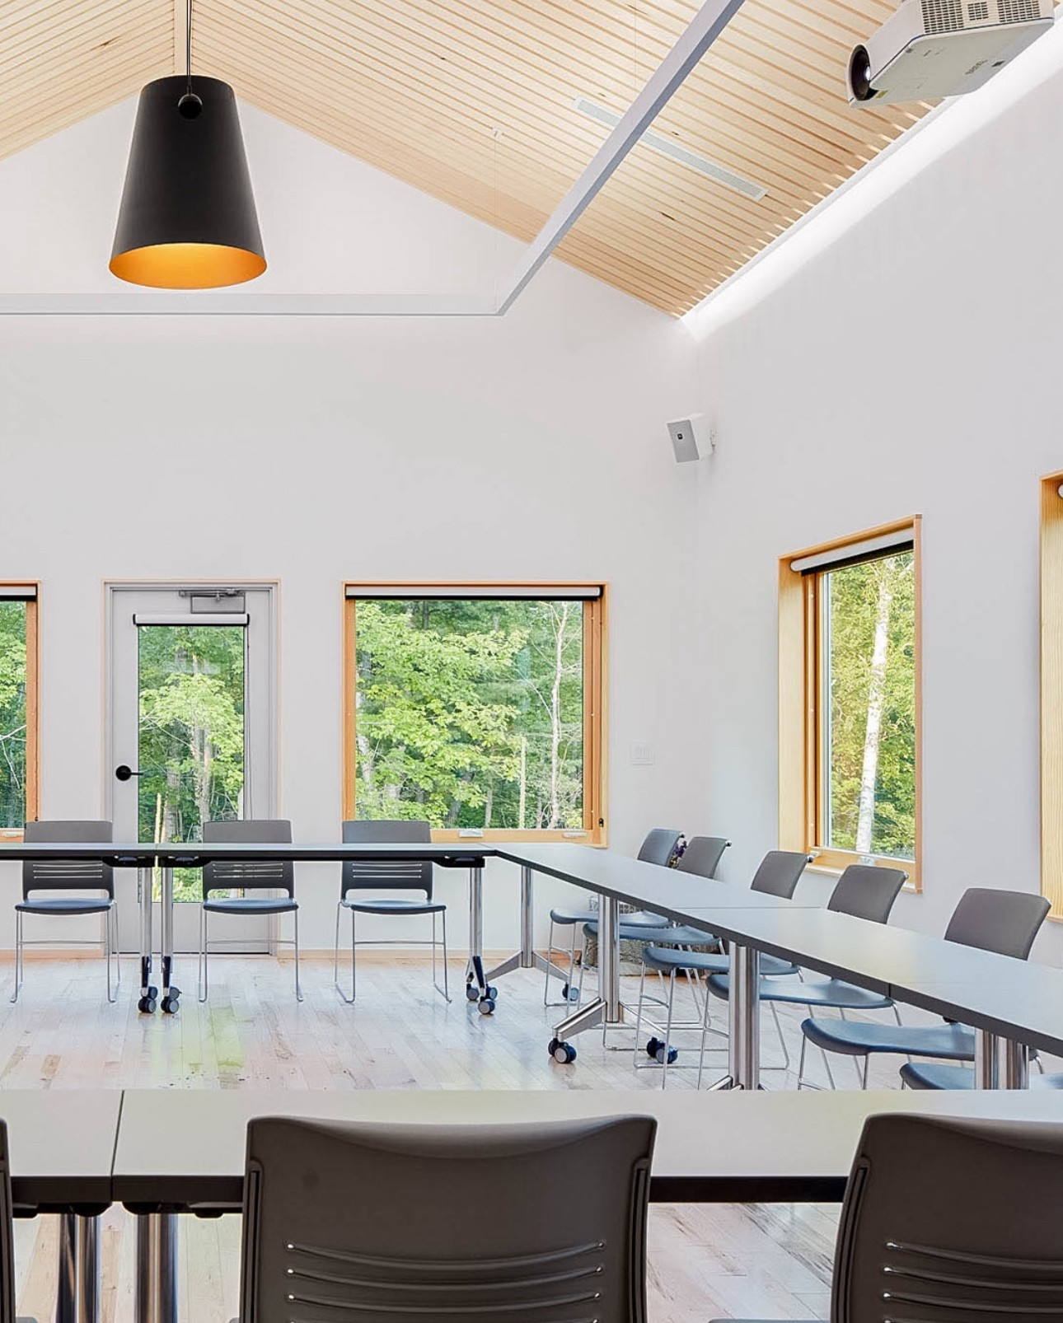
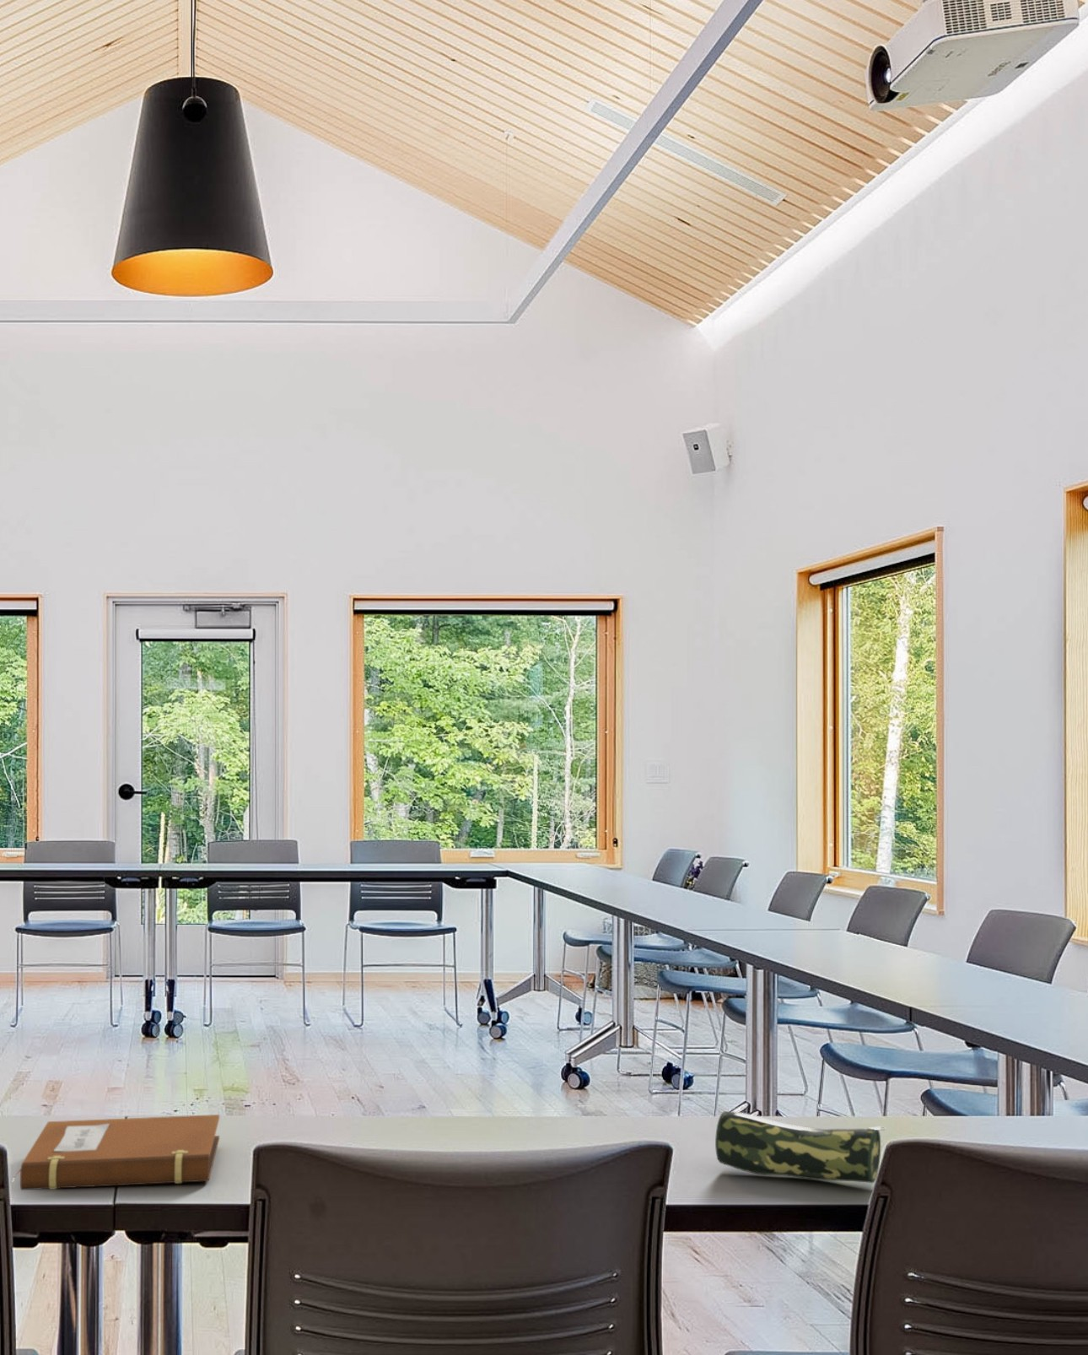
+ notebook (120, 1152)
+ pencil case (802, 1148)
